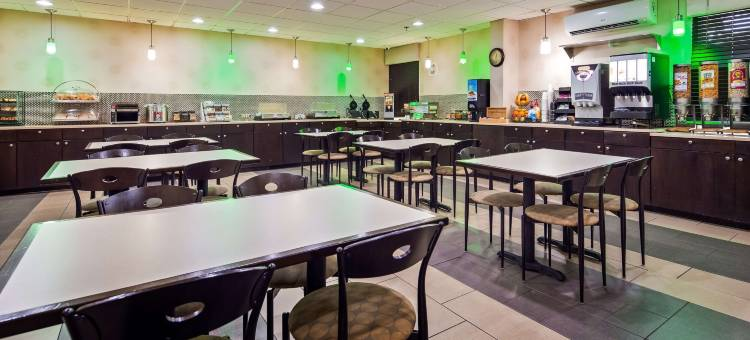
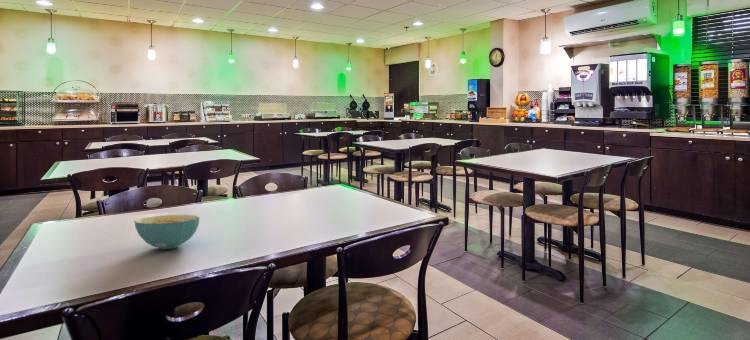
+ cereal bowl (168, 233)
